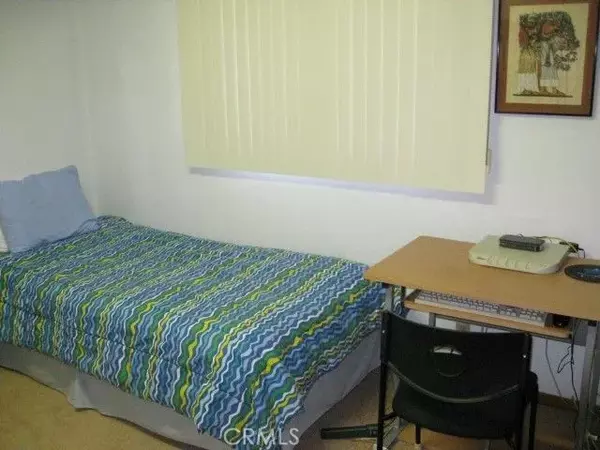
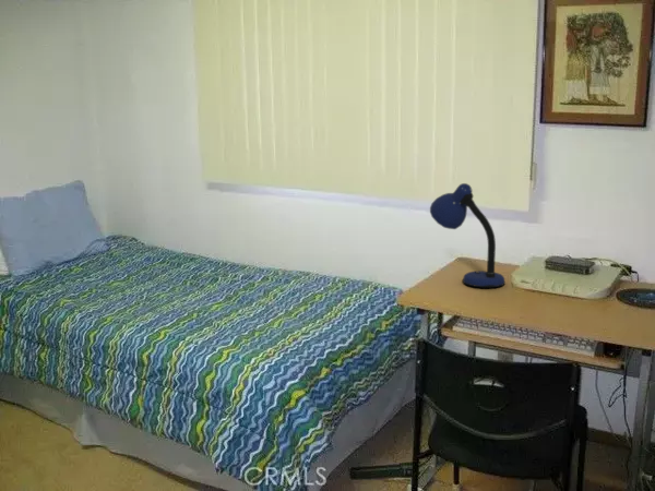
+ desk lamp (461, 225)
